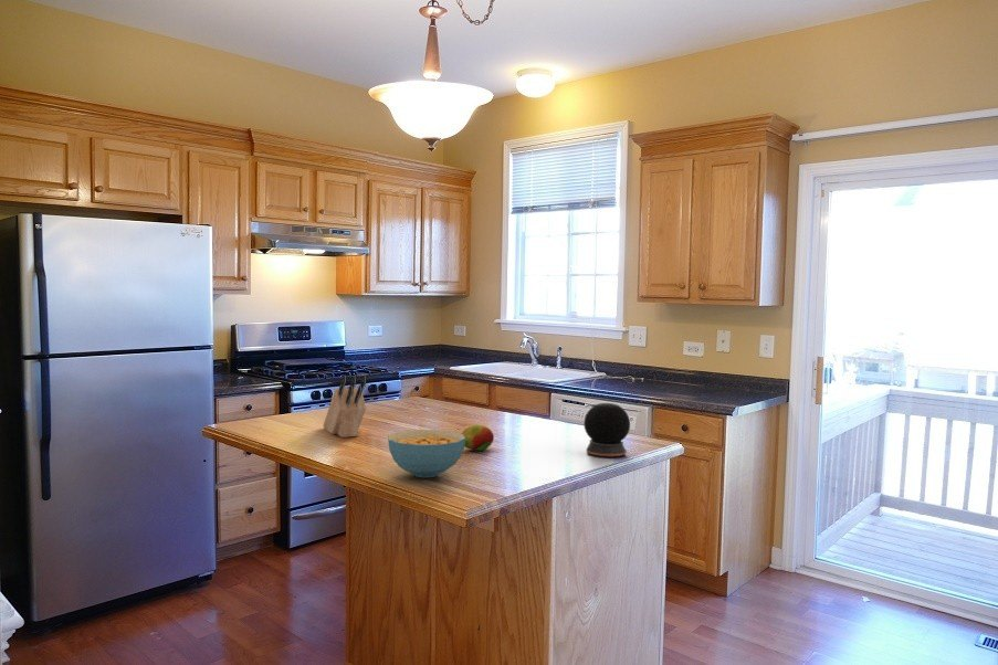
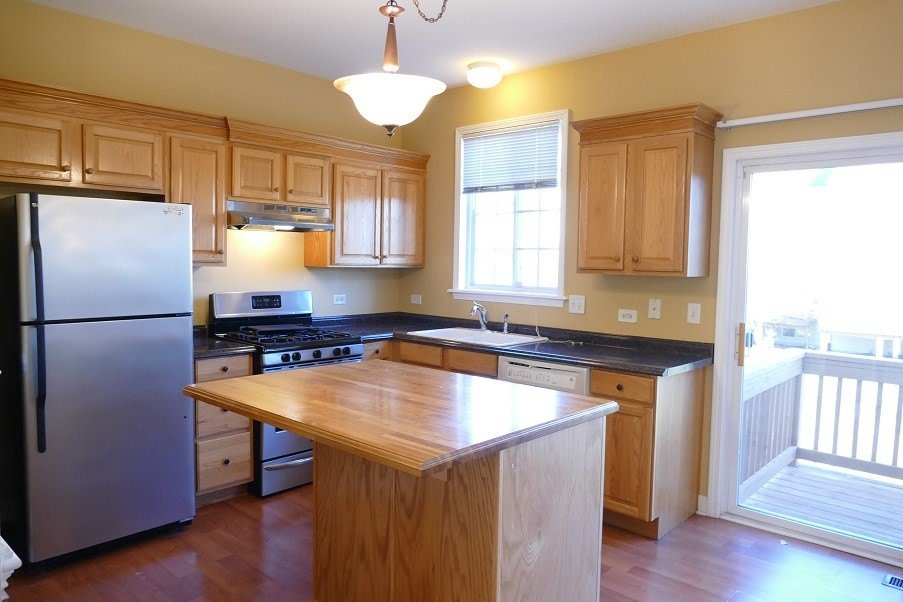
- fruit (476, 436)
- knife block (345, 402)
- speaker (607, 428)
- cereal bowl (426, 455)
